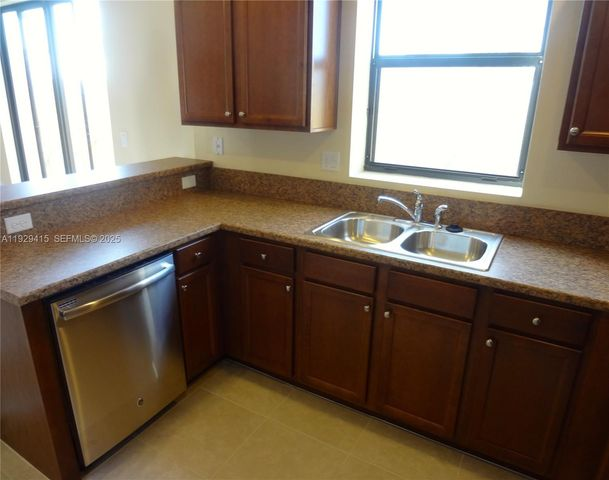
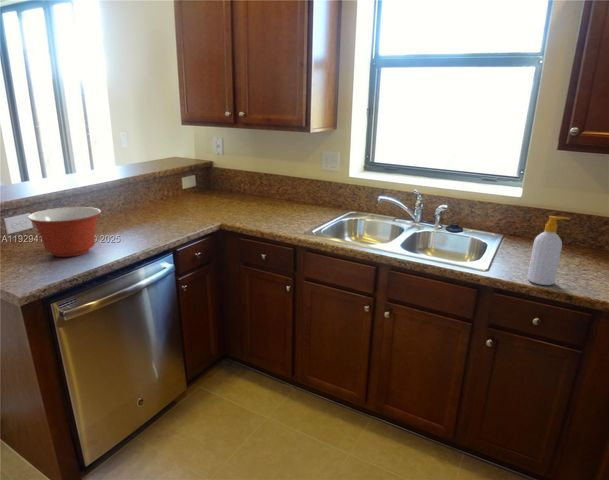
+ soap bottle (547, 249)
+ mixing bowl (68, 233)
